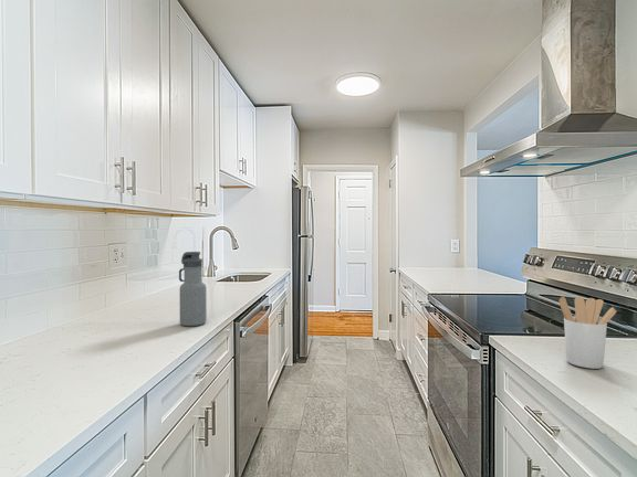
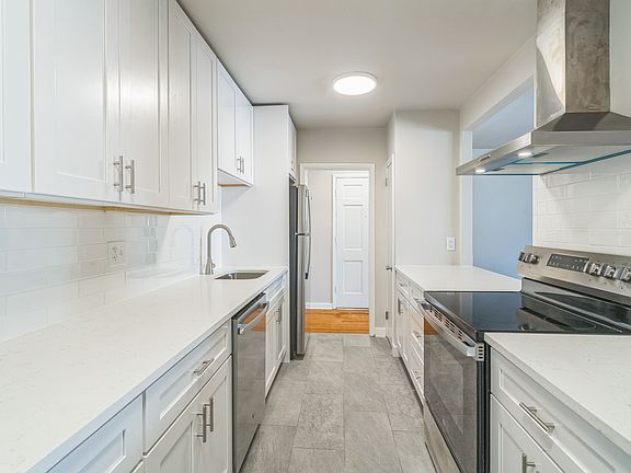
- utensil holder (585, 329)
- water bottle (192, 287)
